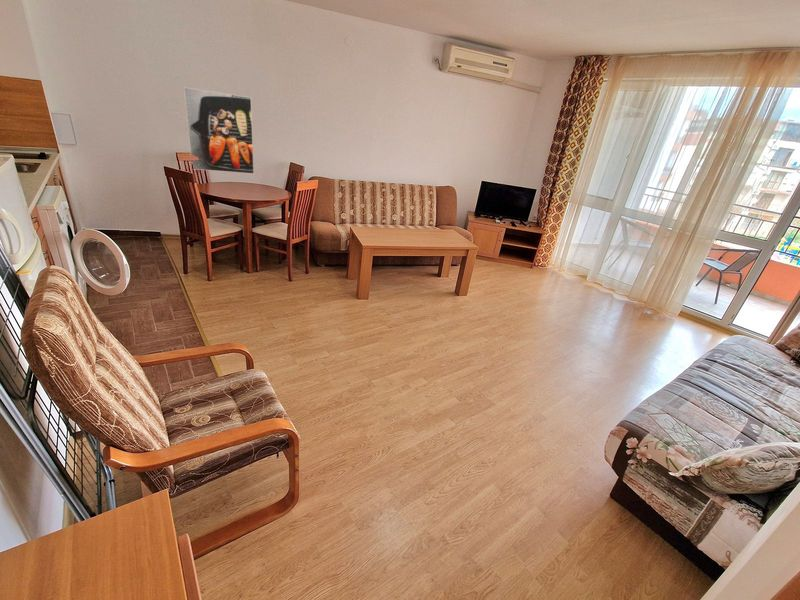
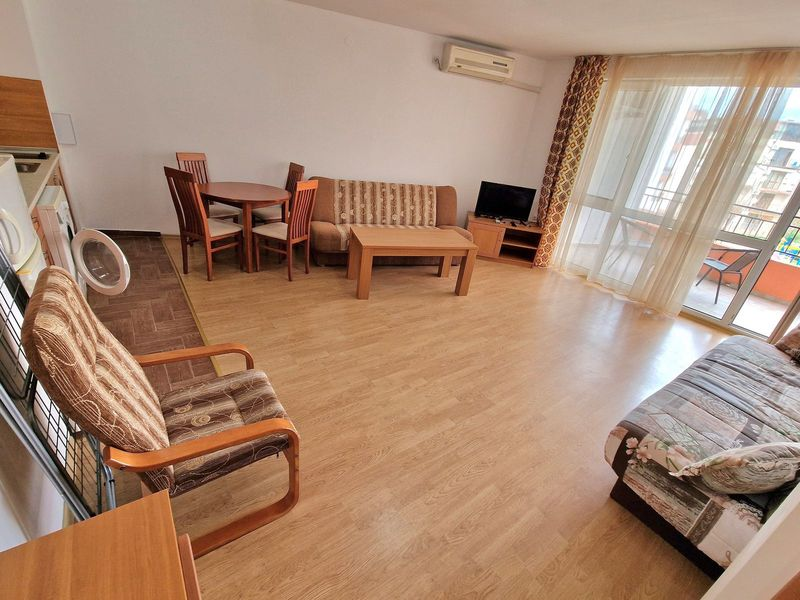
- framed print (221, 133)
